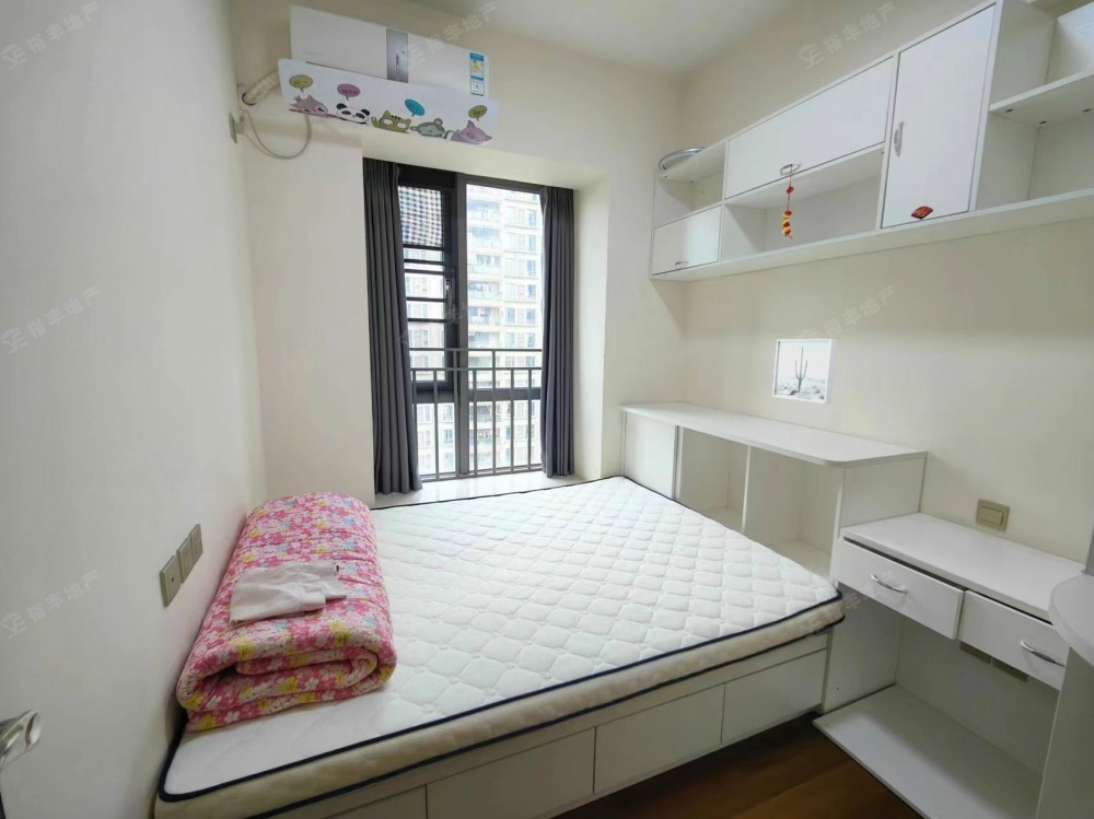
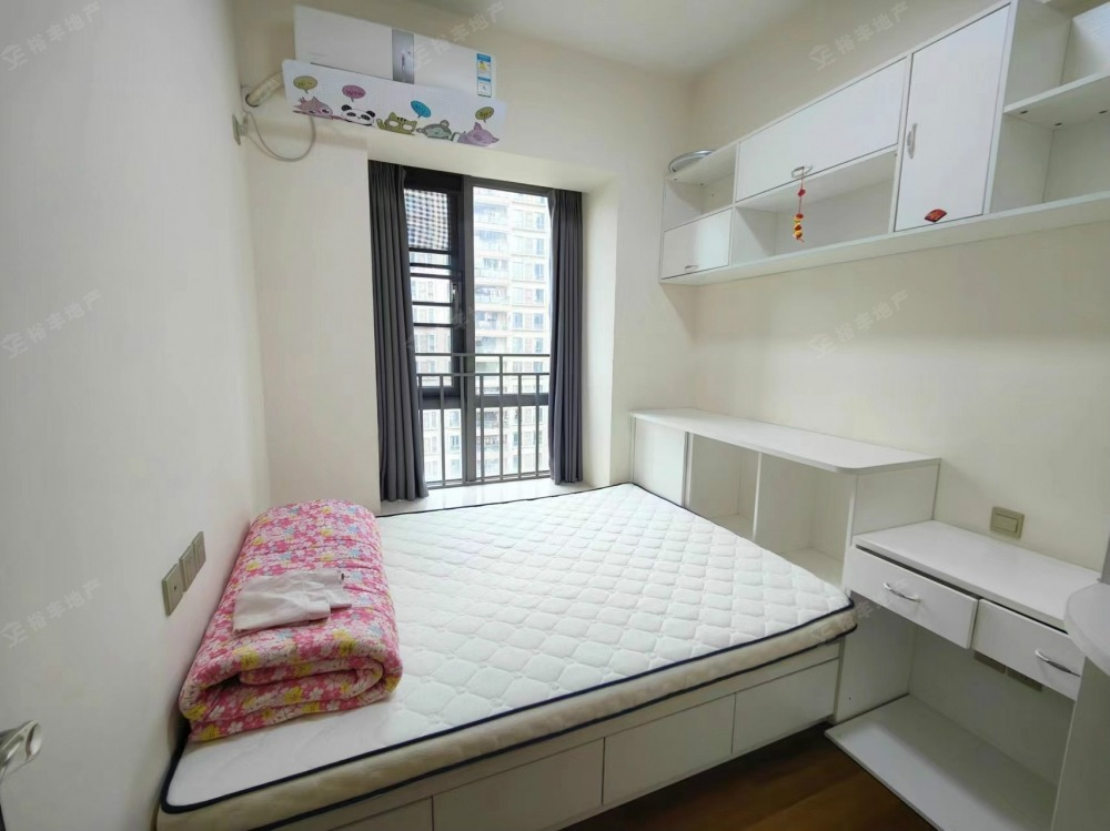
- wall art (802, 370)
